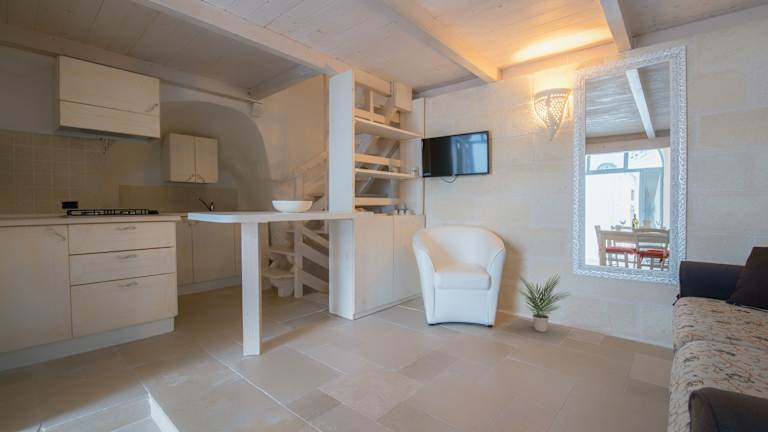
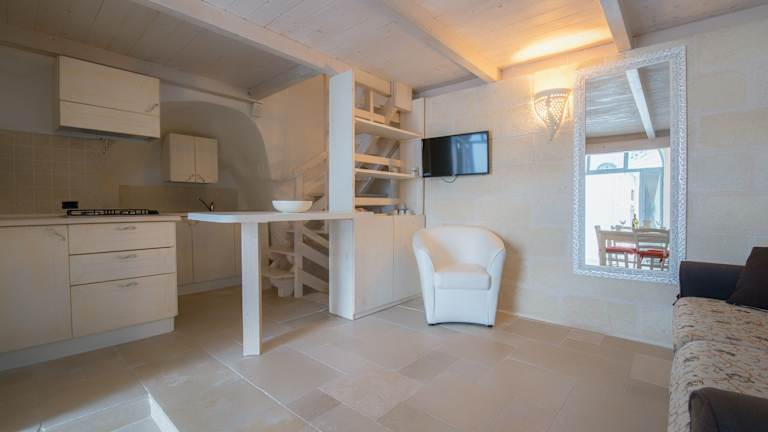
- potted plant (540, 302)
